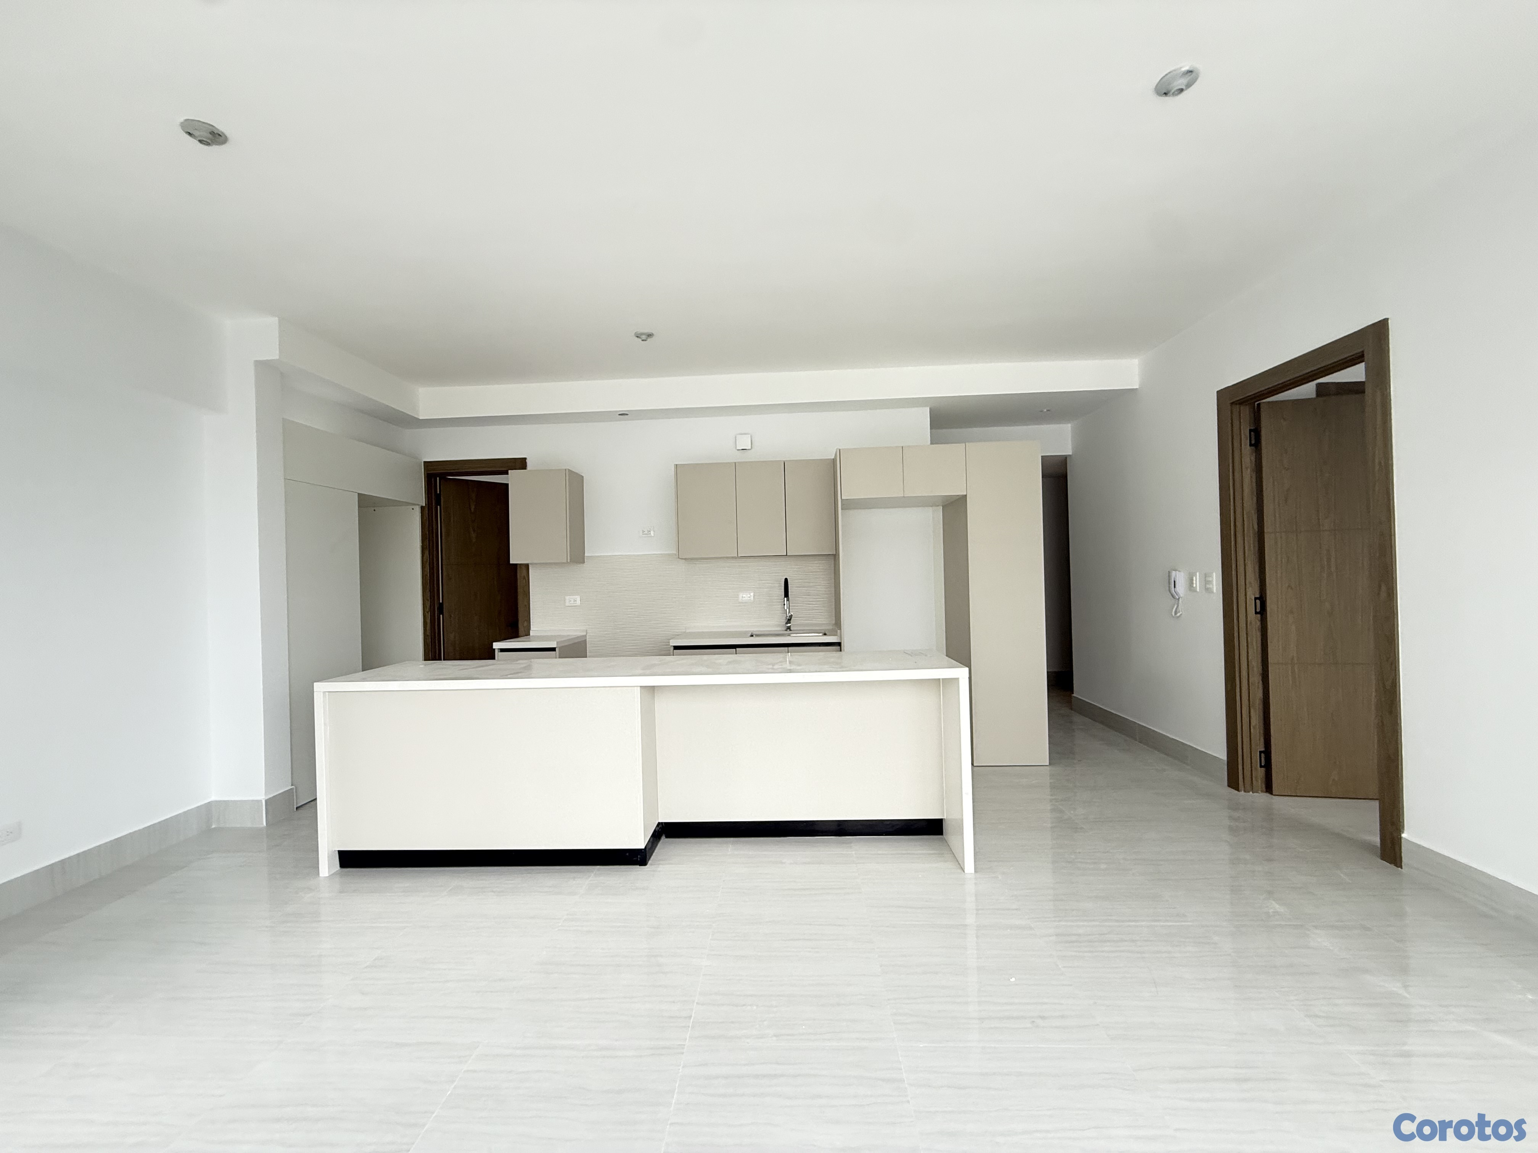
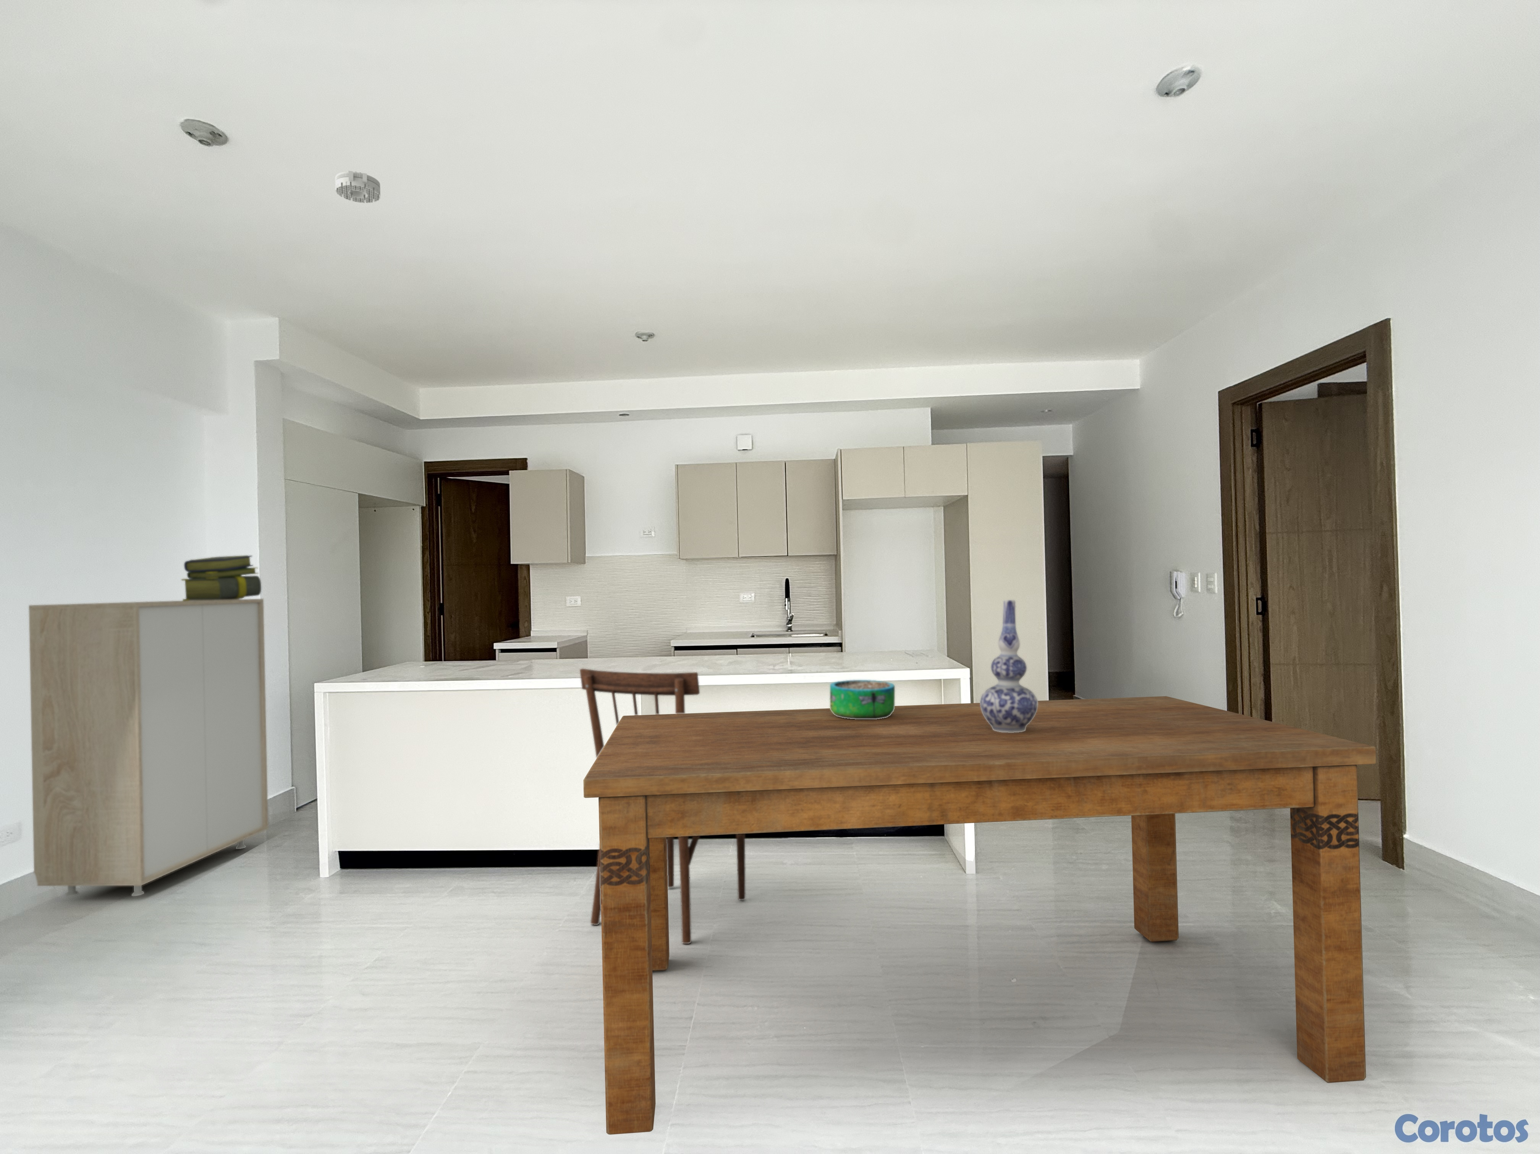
+ smoke detector (358, 187)
+ dining chair (673, 836)
+ vase (1008, 664)
+ storage cabinet (158, 736)
+ decorative bowl (862, 698)
+ dining table (941, 824)
+ stack of books (222, 577)
